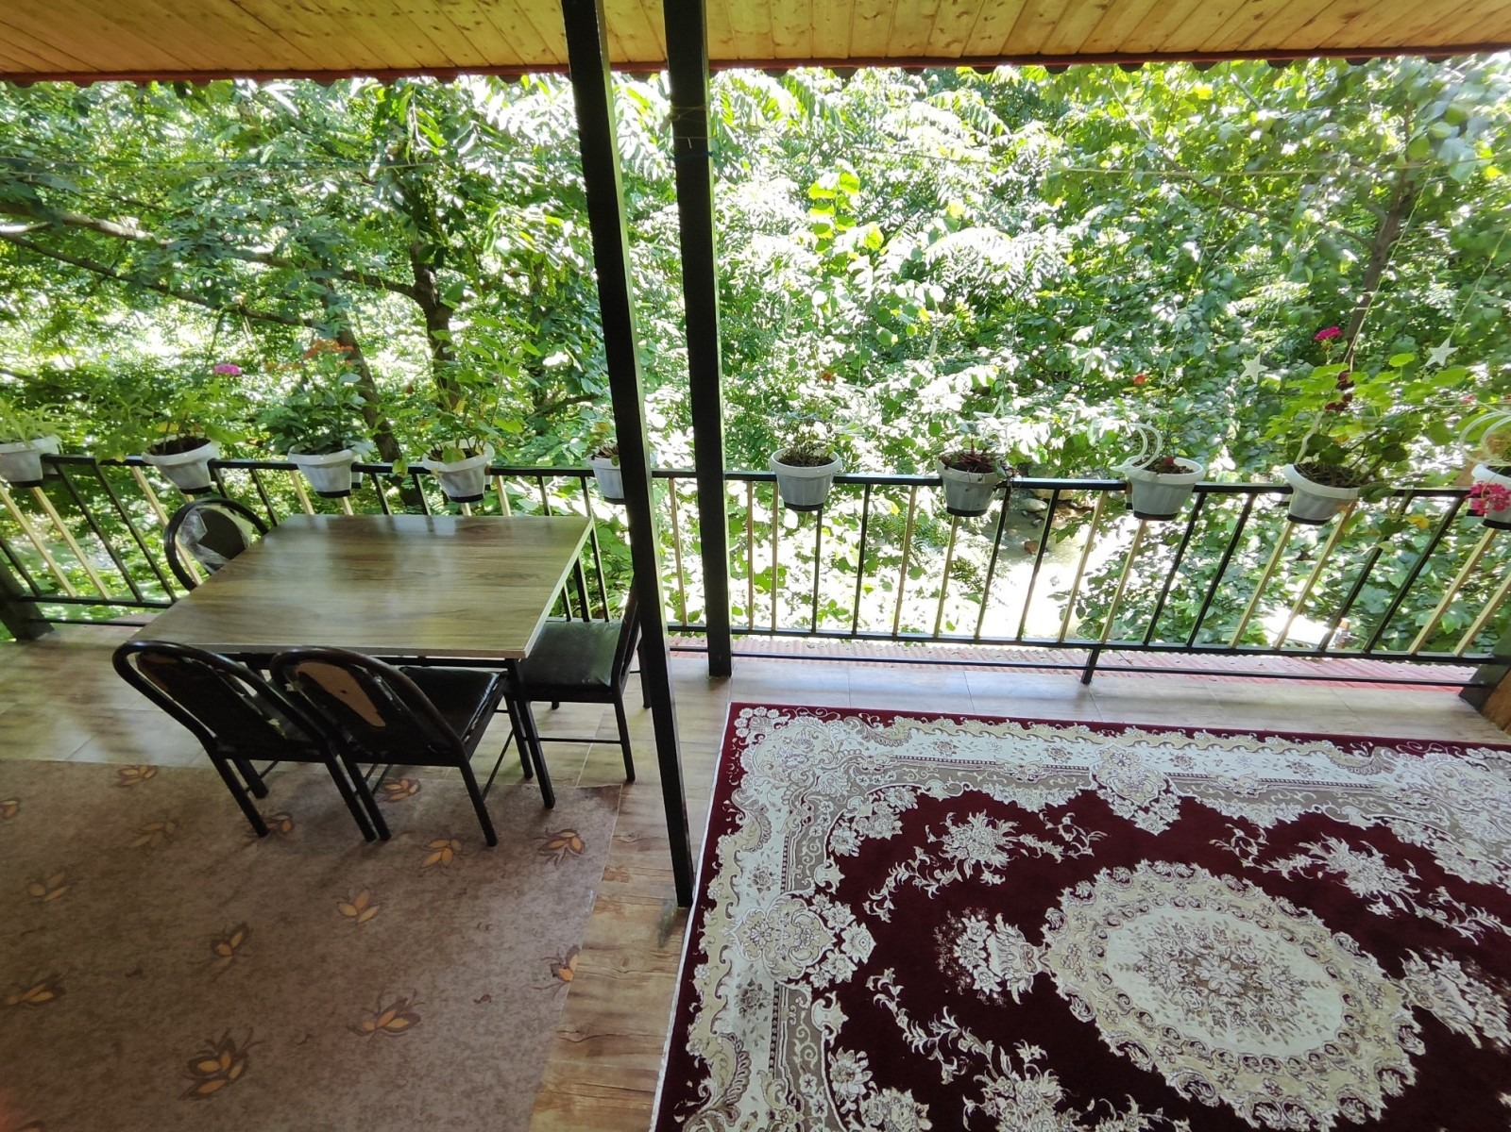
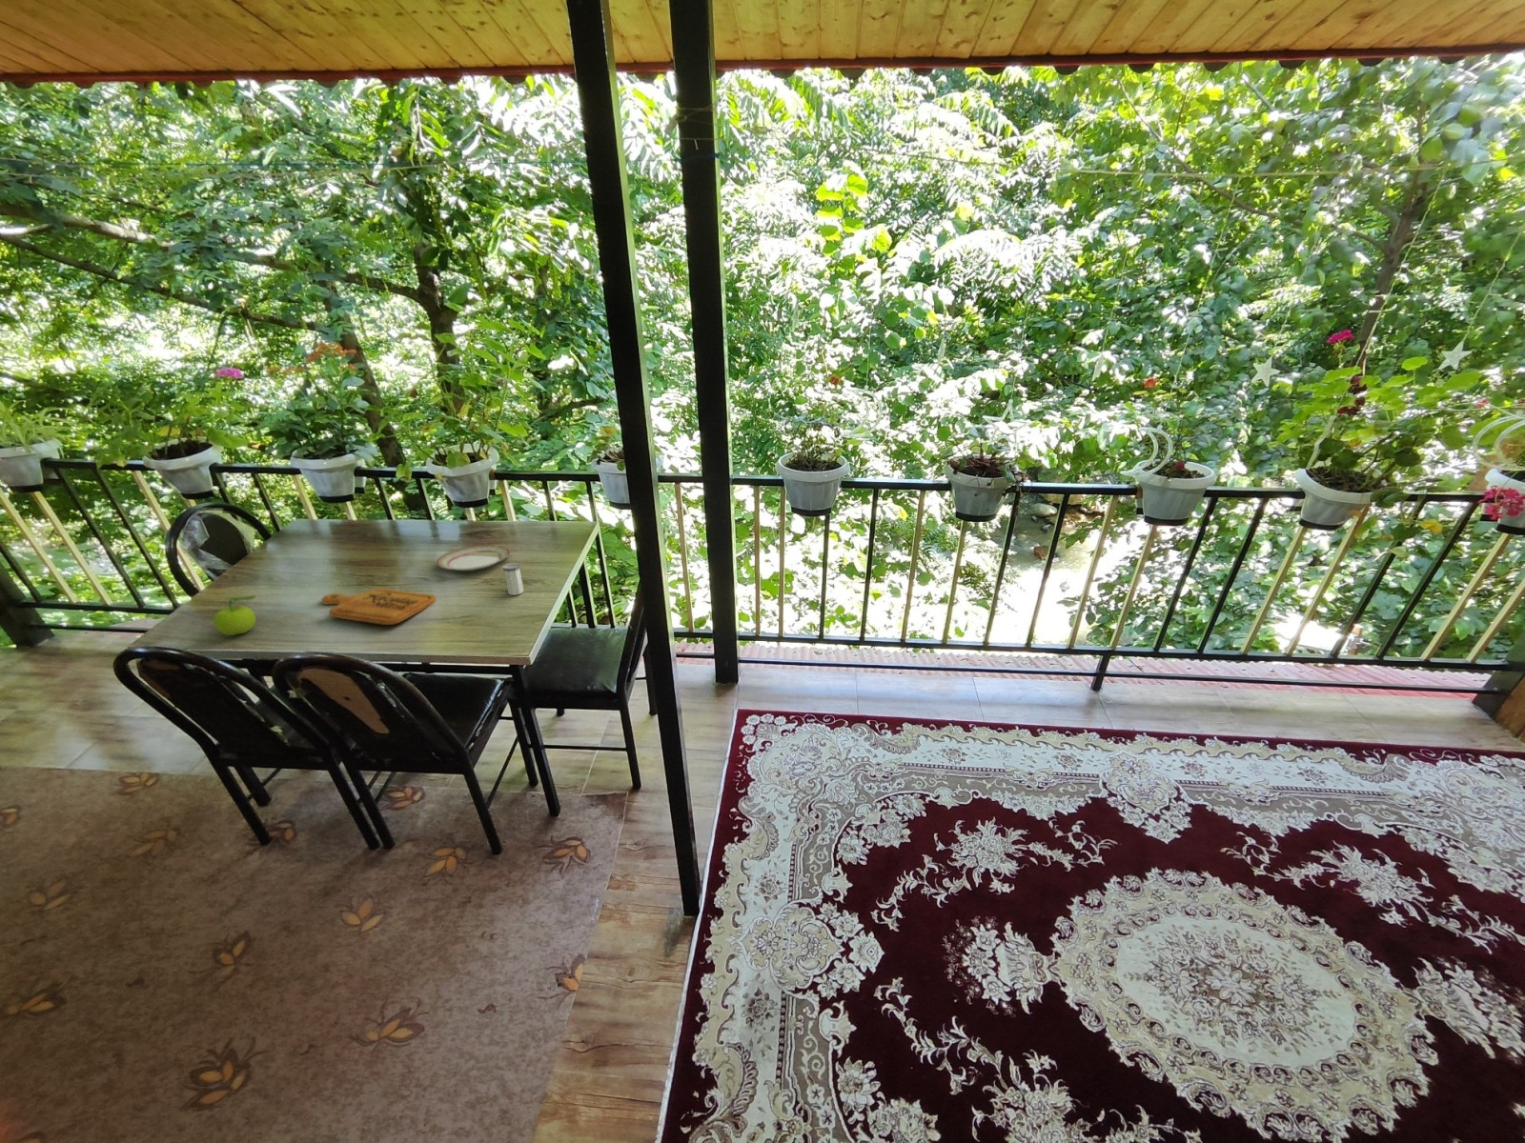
+ plate (473, 559)
+ cutting board (371, 603)
+ salt shaker (514, 579)
+ fruit (239, 614)
